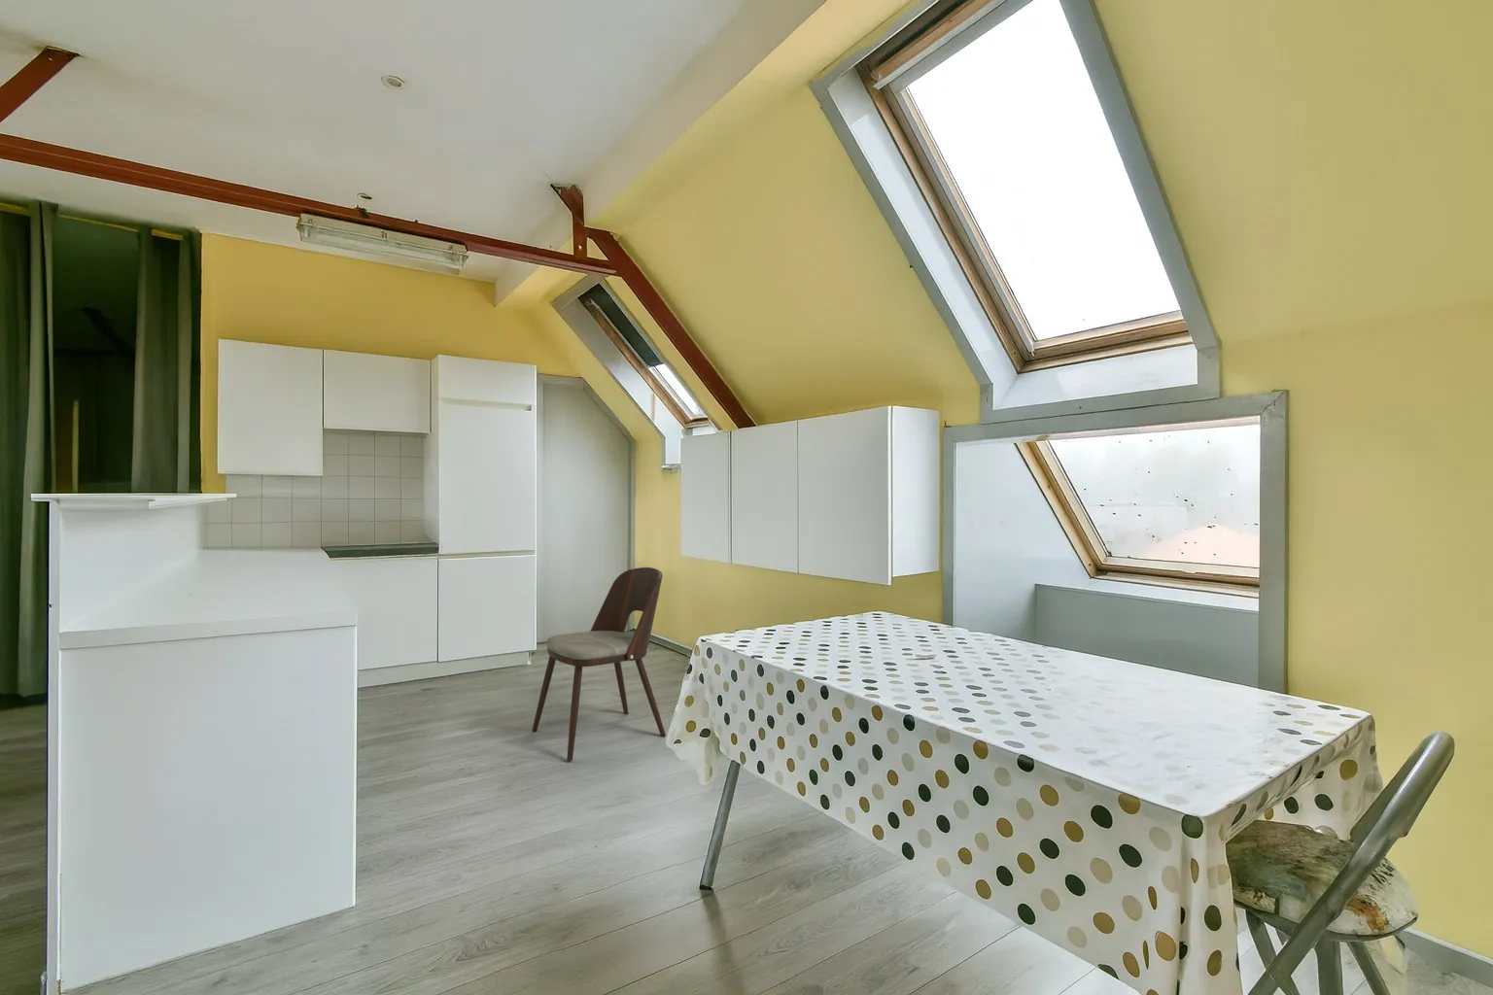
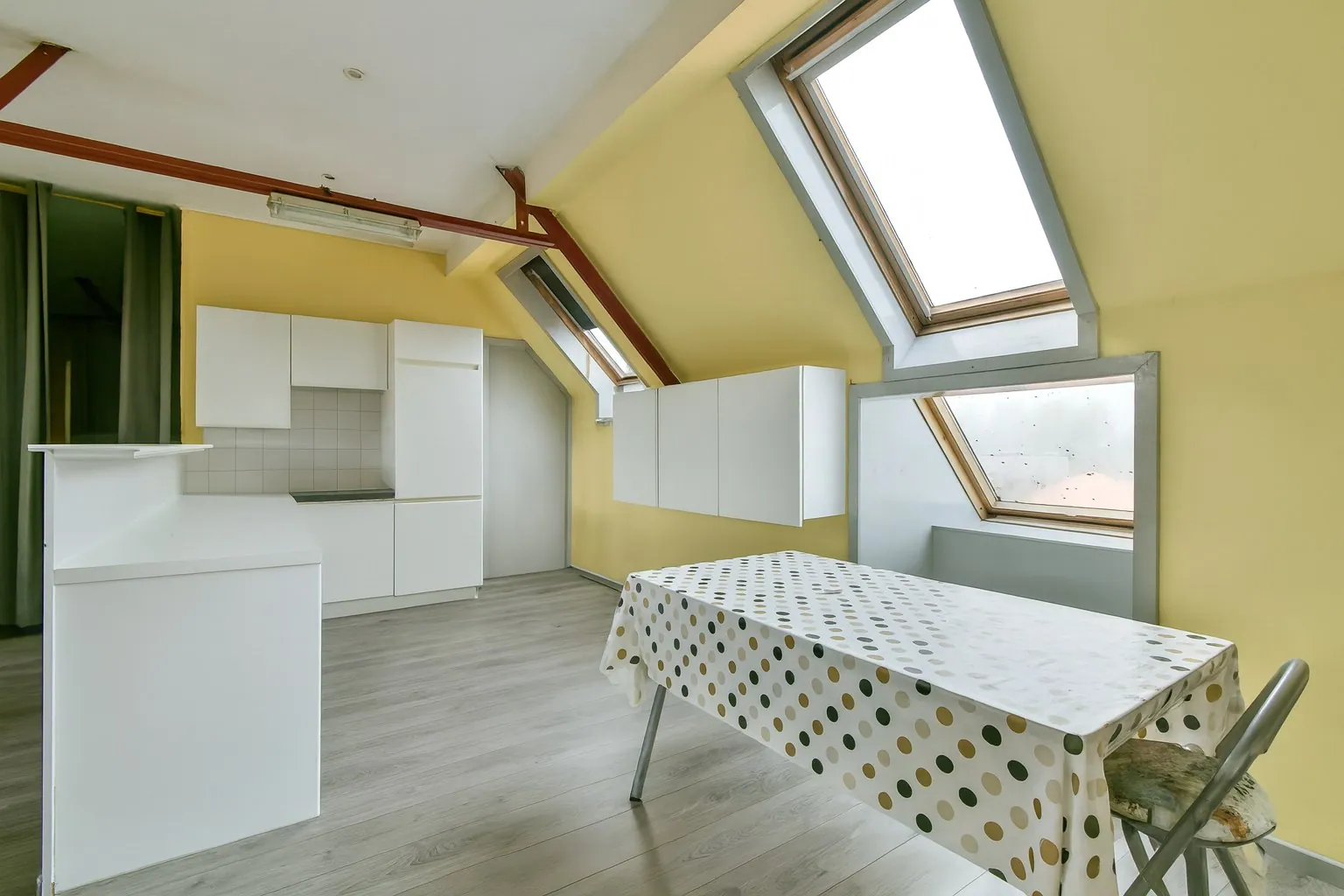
- dining chair (603, 651)
